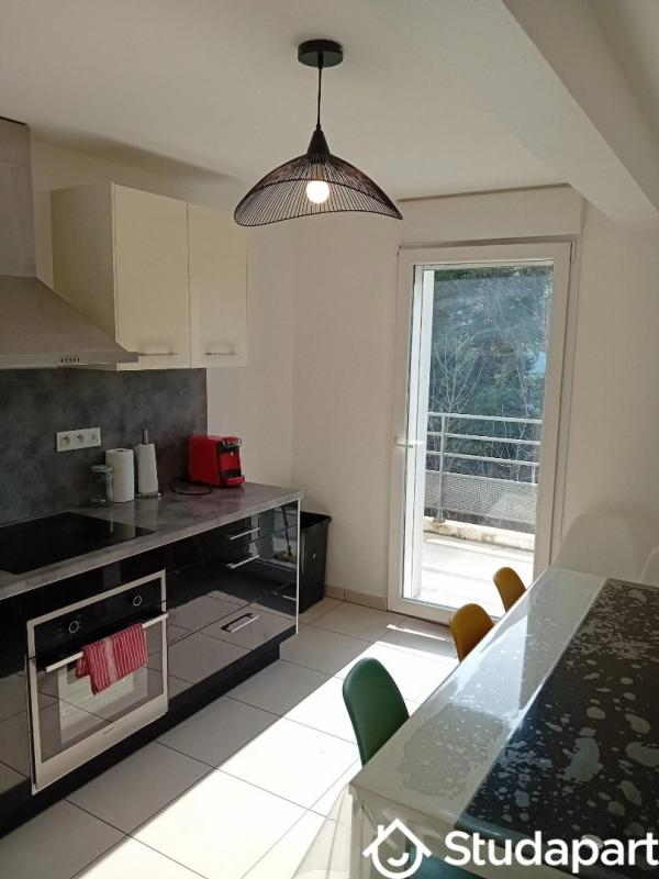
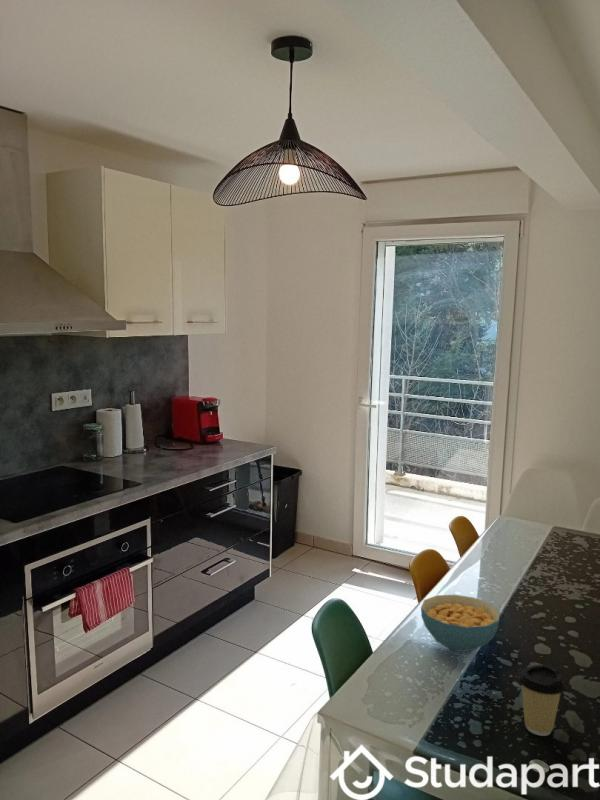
+ coffee cup (540, 700)
+ cereal bowl (459, 628)
